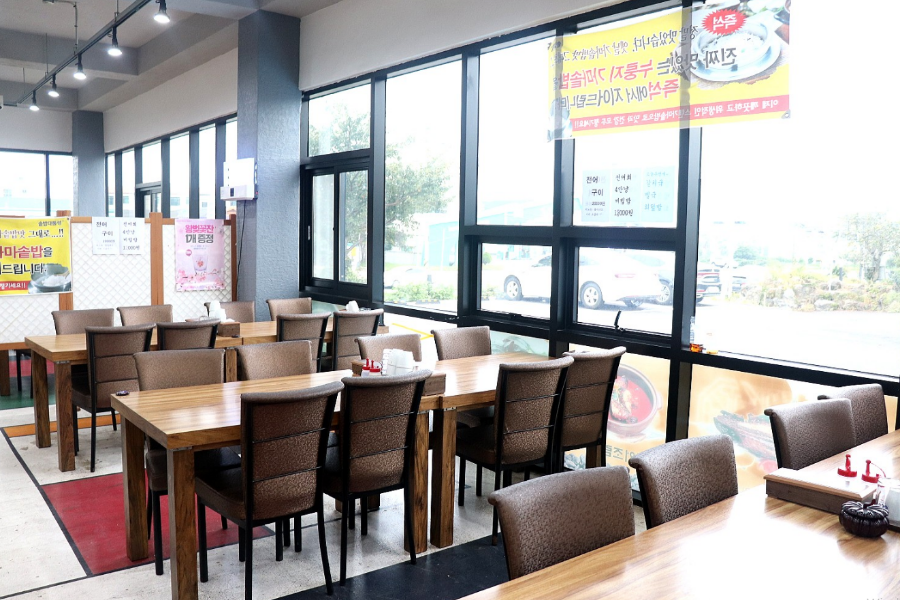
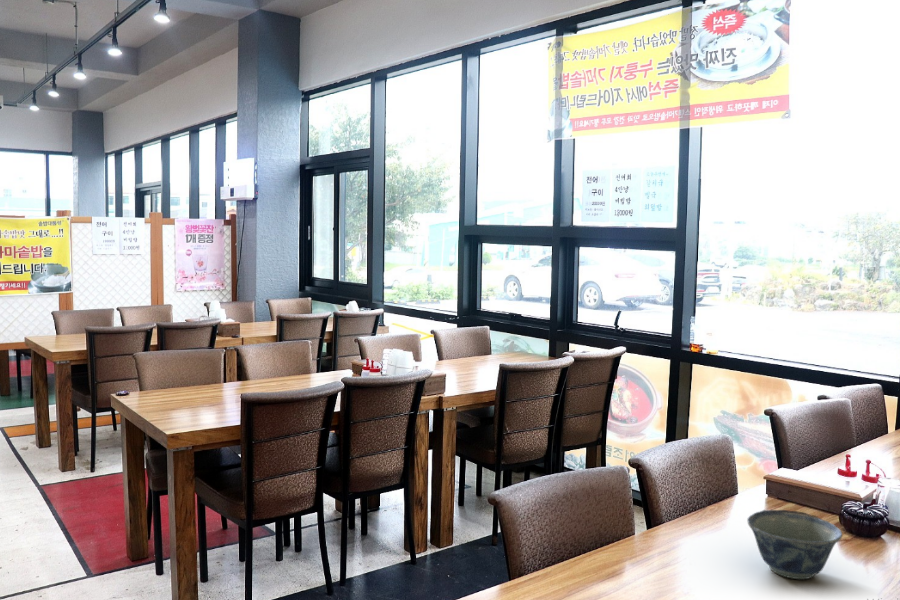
+ bowl (792, 547)
